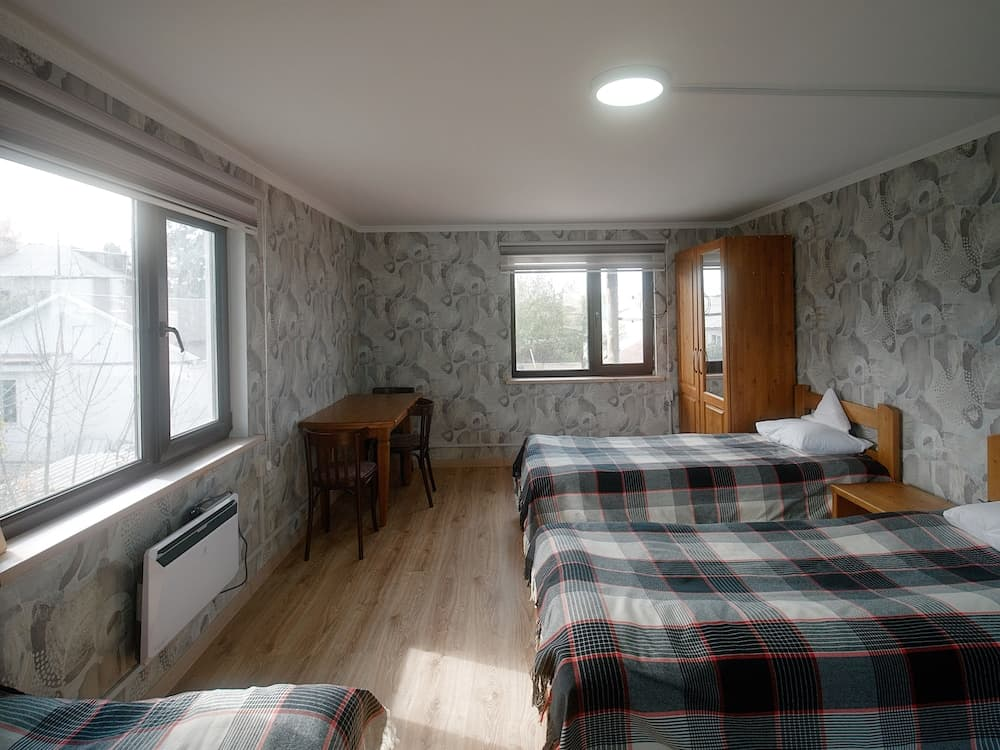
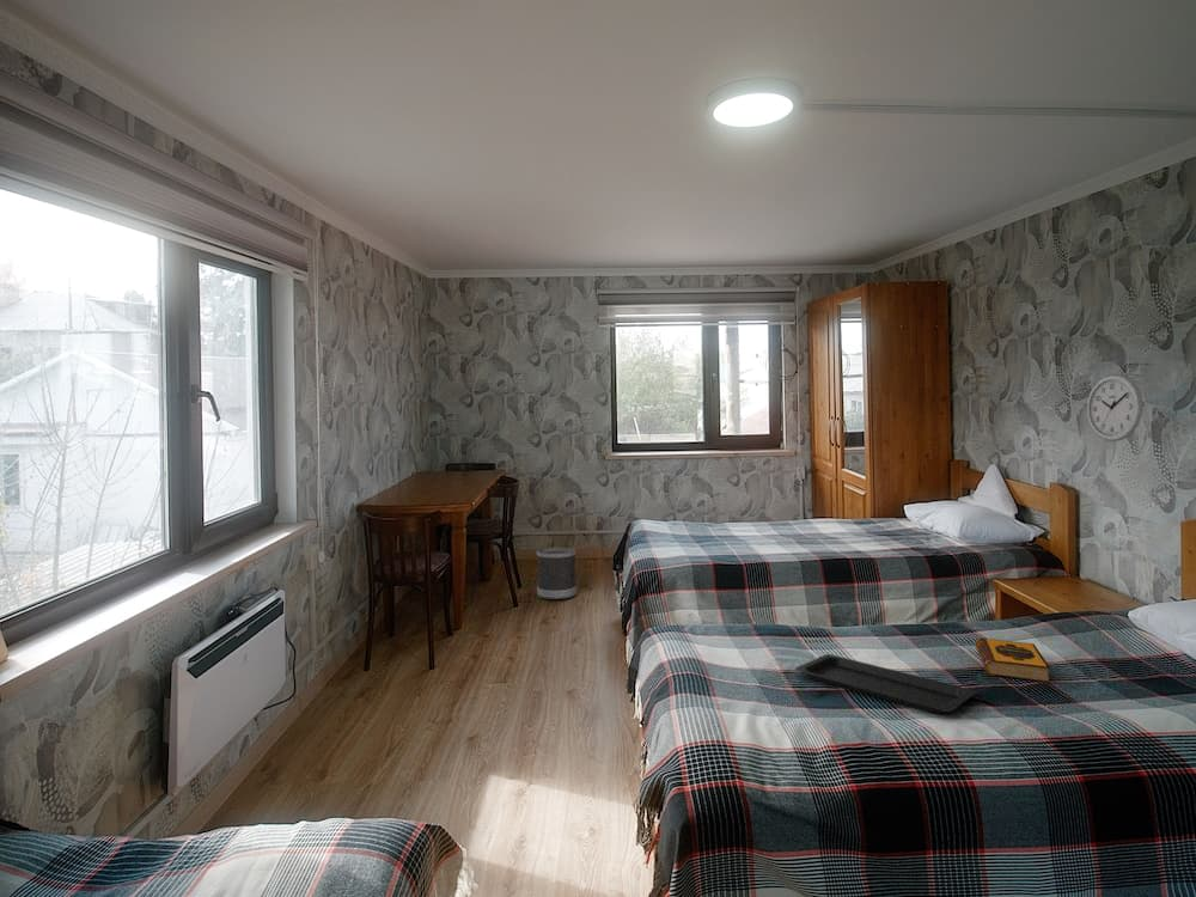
+ hardback book (1009, 658)
+ wall clock (1111, 408)
+ serving tray (880, 683)
+ wastebasket (556, 572)
